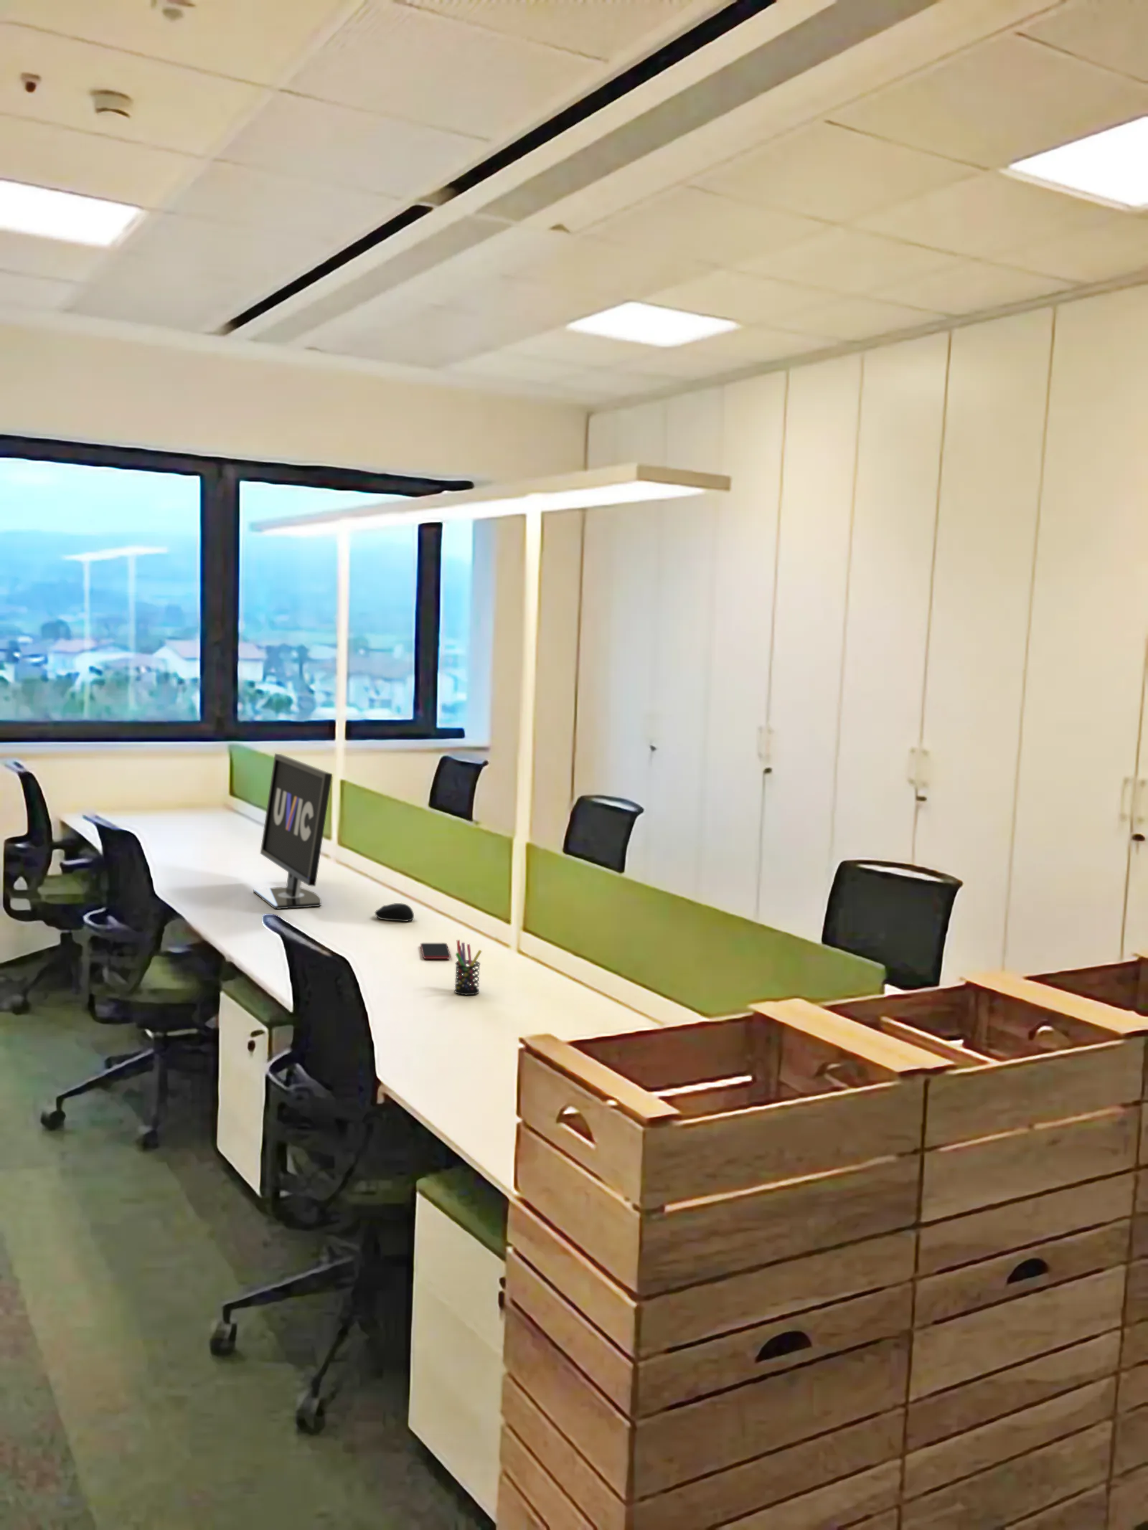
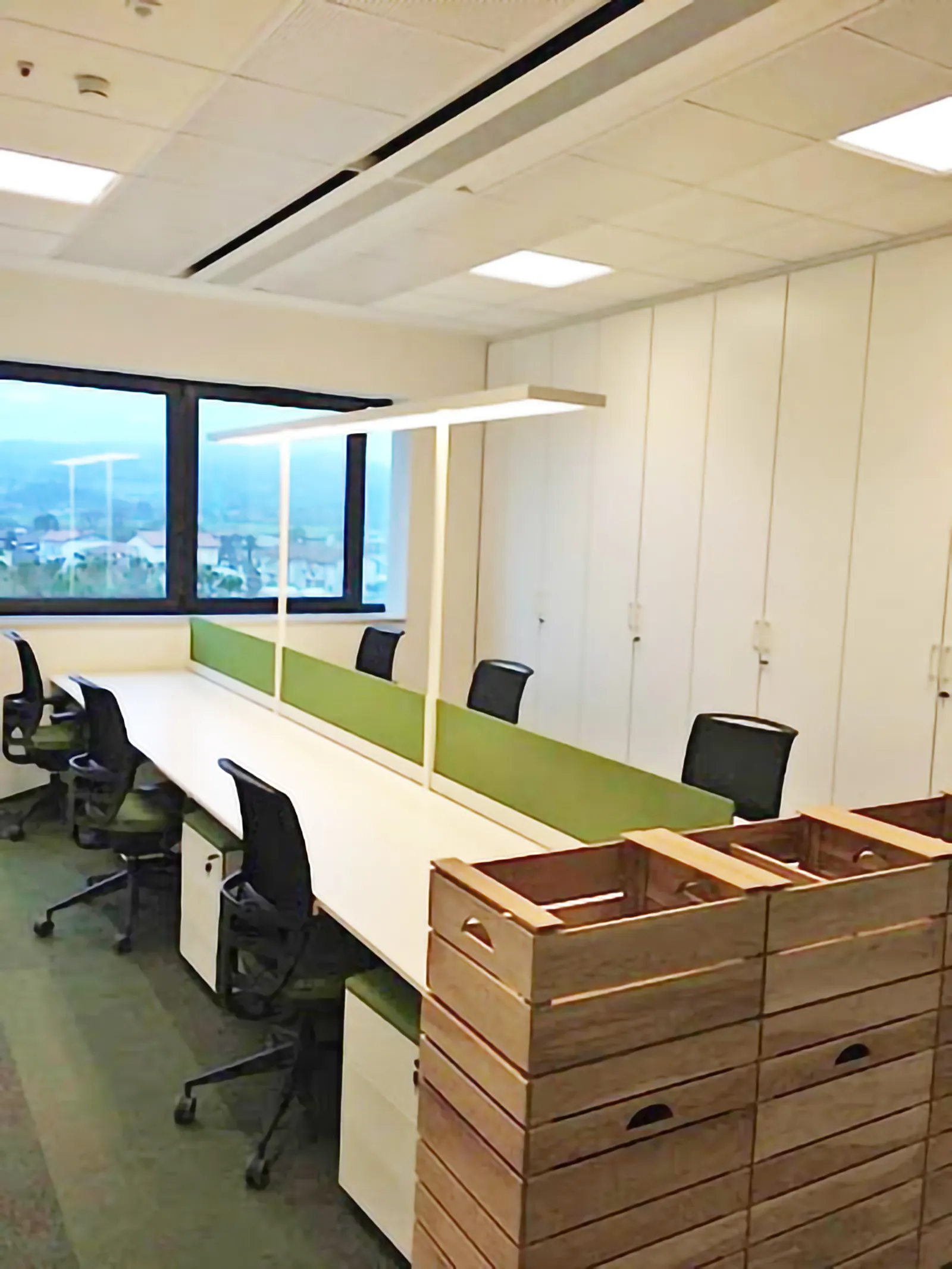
- monitor (291, 831)
- pen holder (464, 967)
- smartphone (435, 950)
- computer mouse (394, 911)
